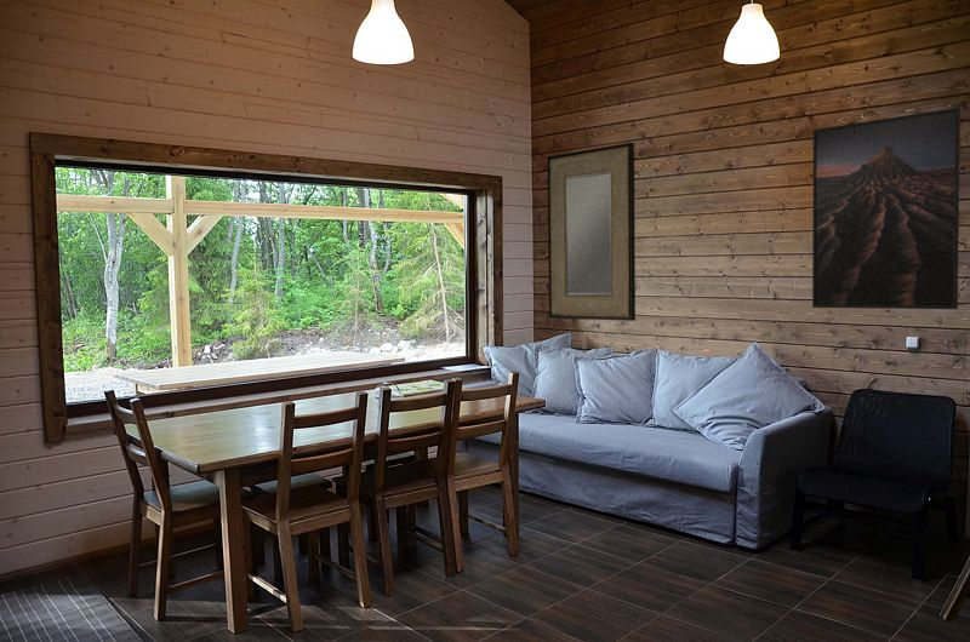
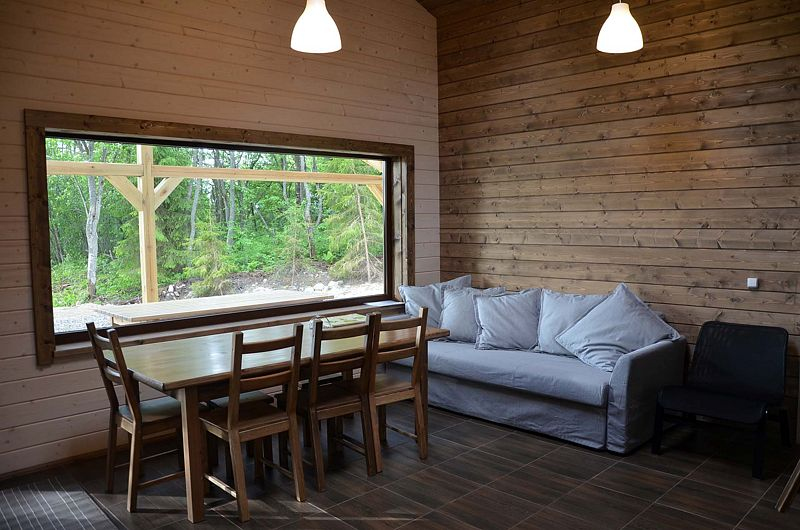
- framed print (880, 214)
- home mirror (589, 235)
